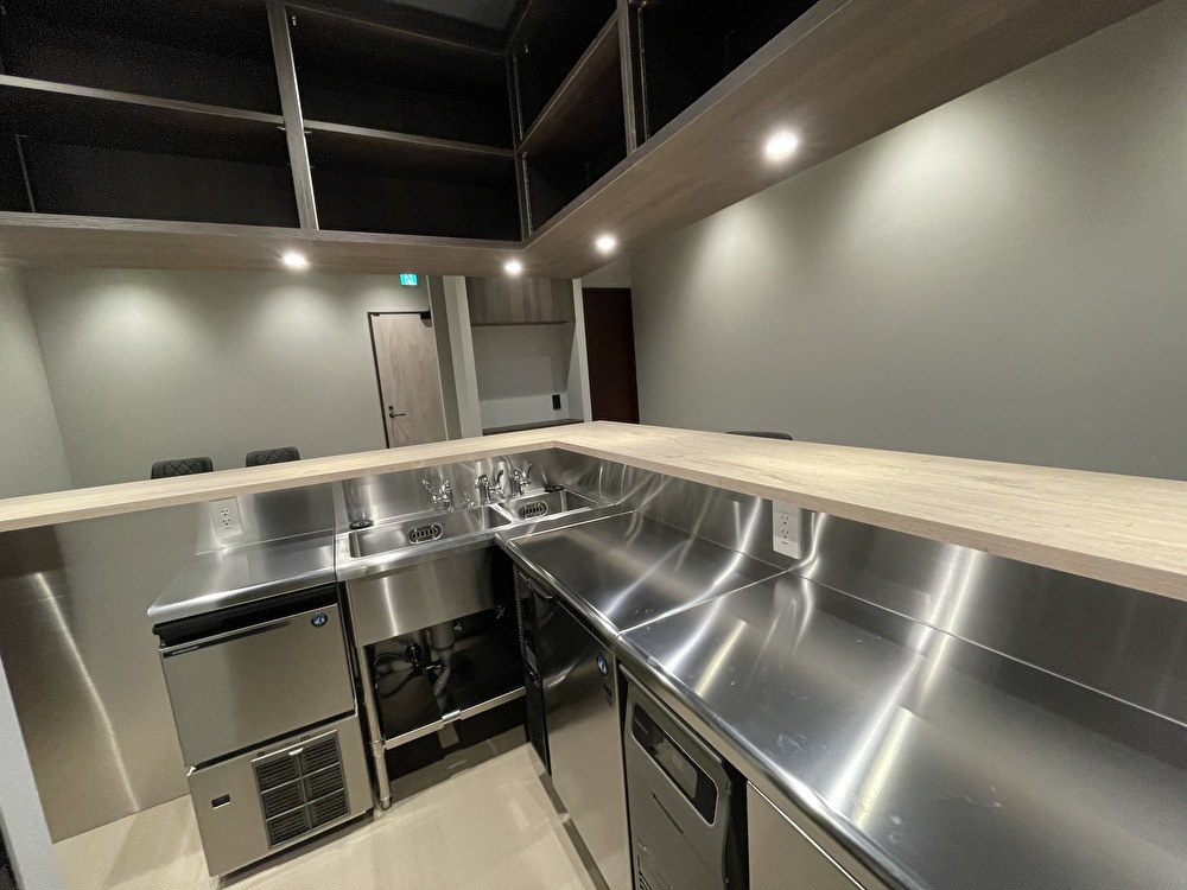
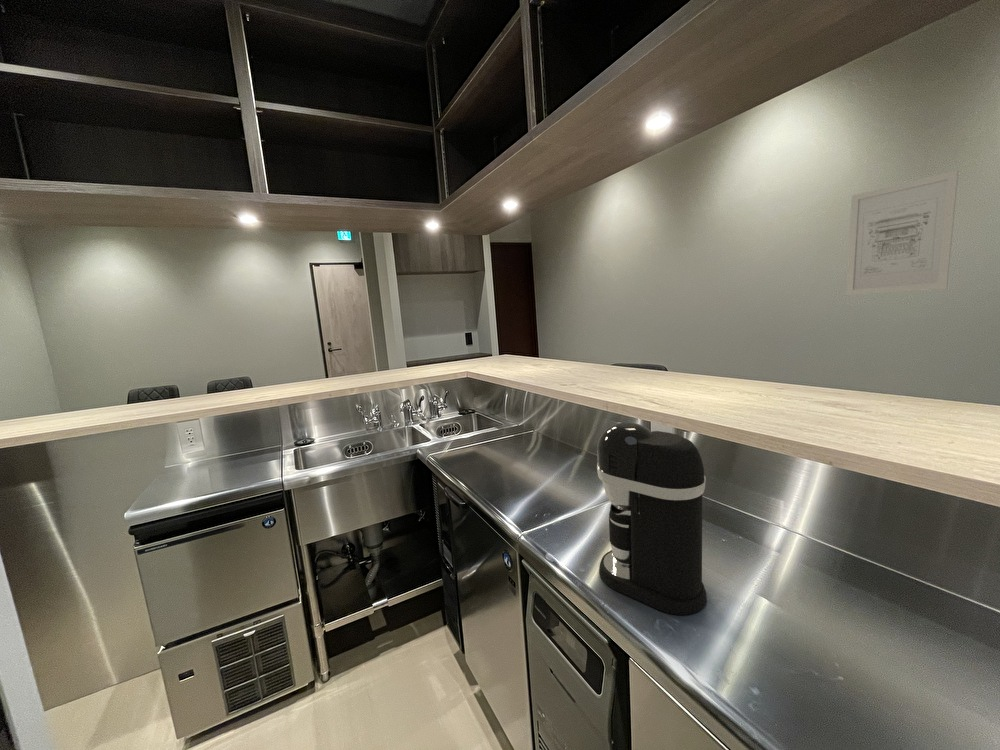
+ wall art (896, 239)
+ coffee maker (648, 507)
